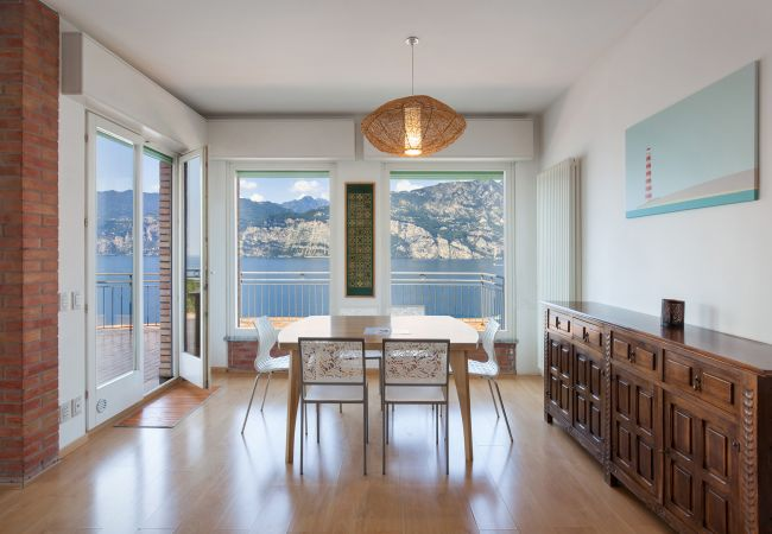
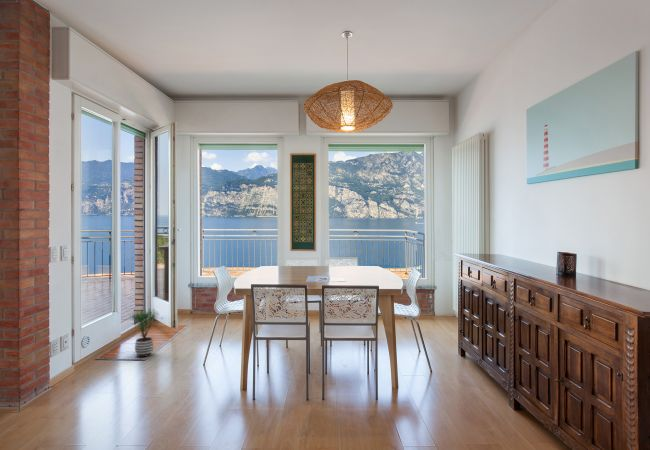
+ potted plant (143, 332)
